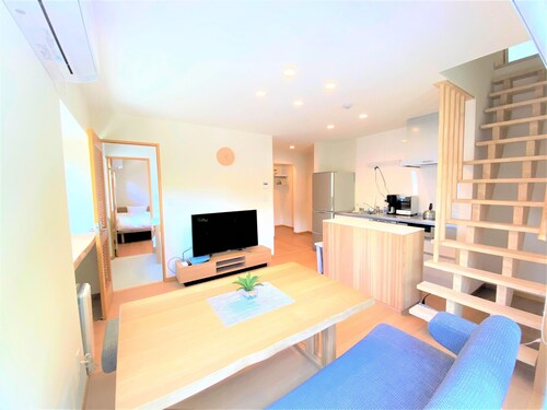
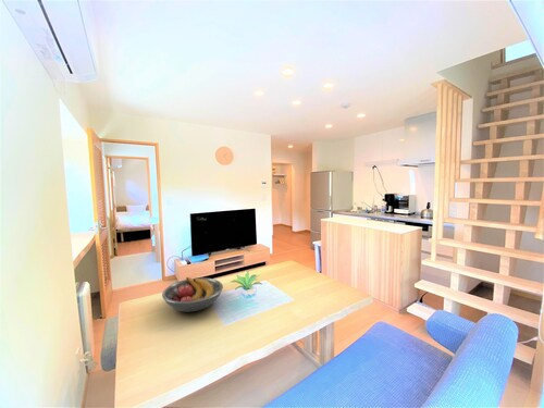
+ fruit bowl (194, 294)
